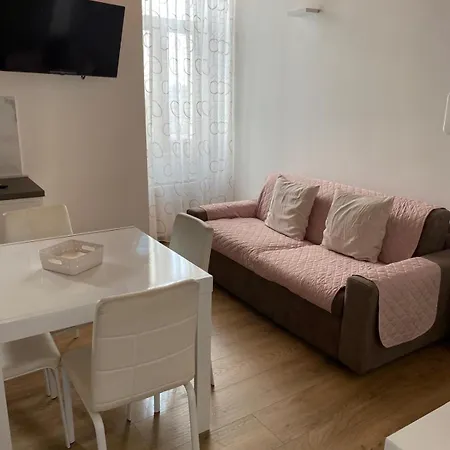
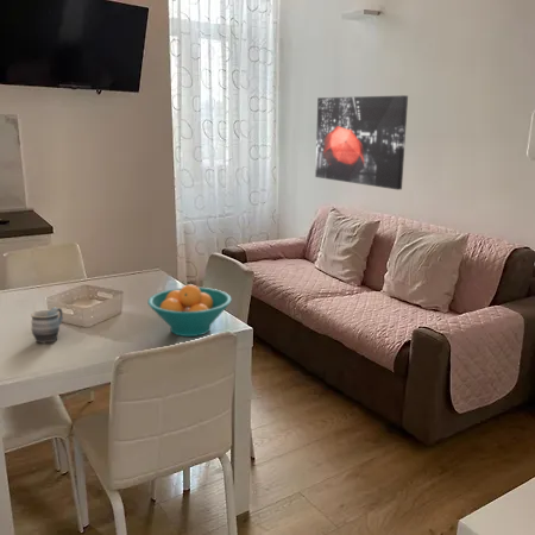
+ wall art (357, 140)
+ fruit bowl (189, 307)
+ mug (48, 325)
